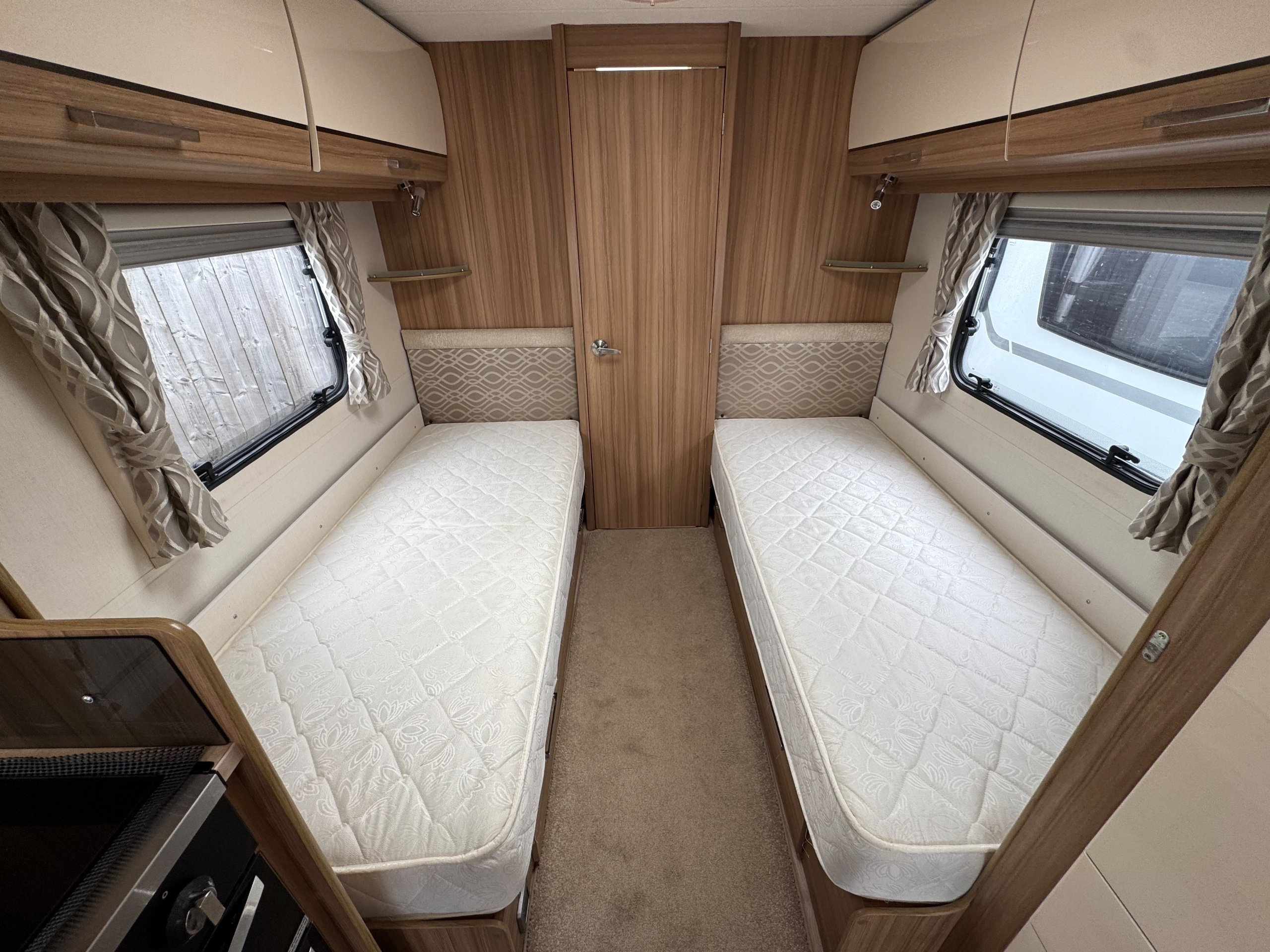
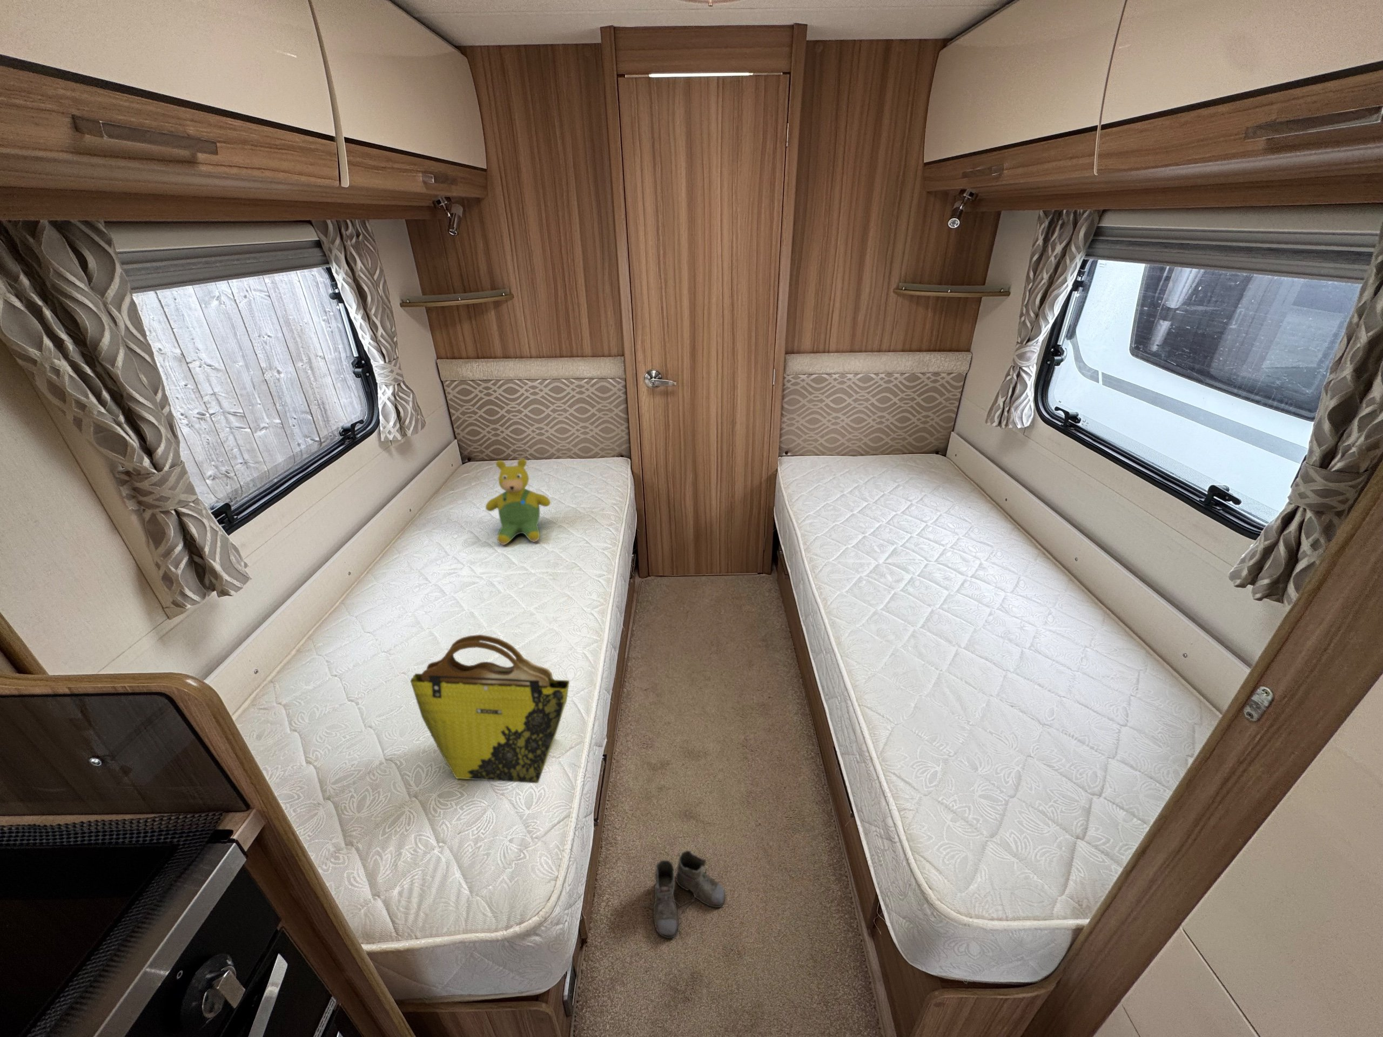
+ boots (683, 888)
+ teddy bear (515, 500)
+ tote bag (493, 701)
